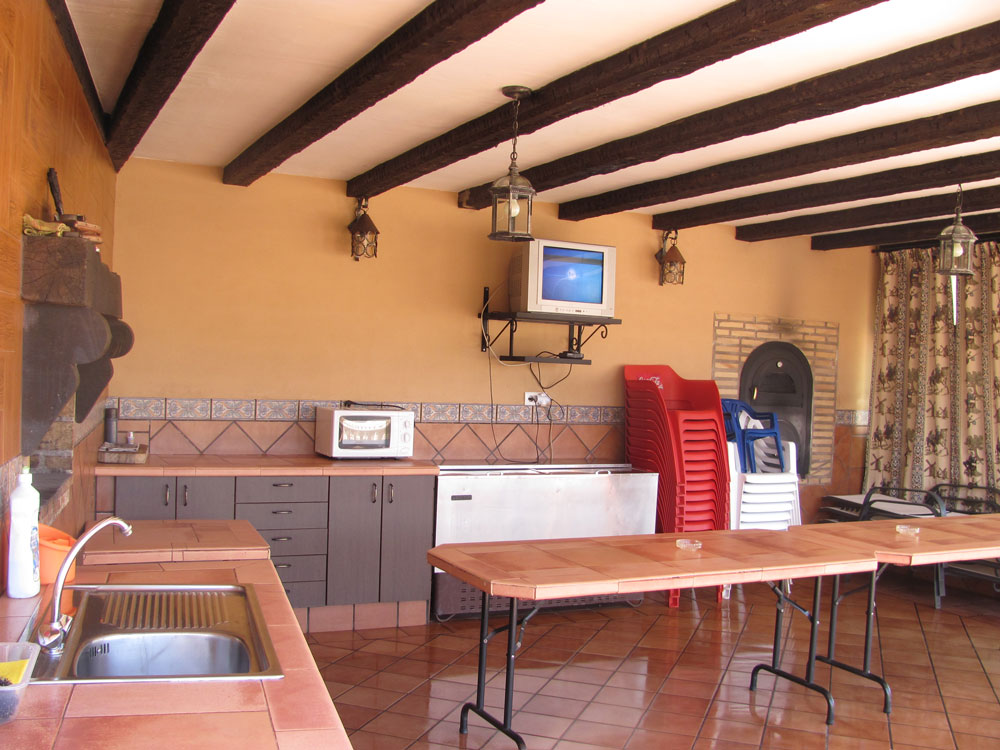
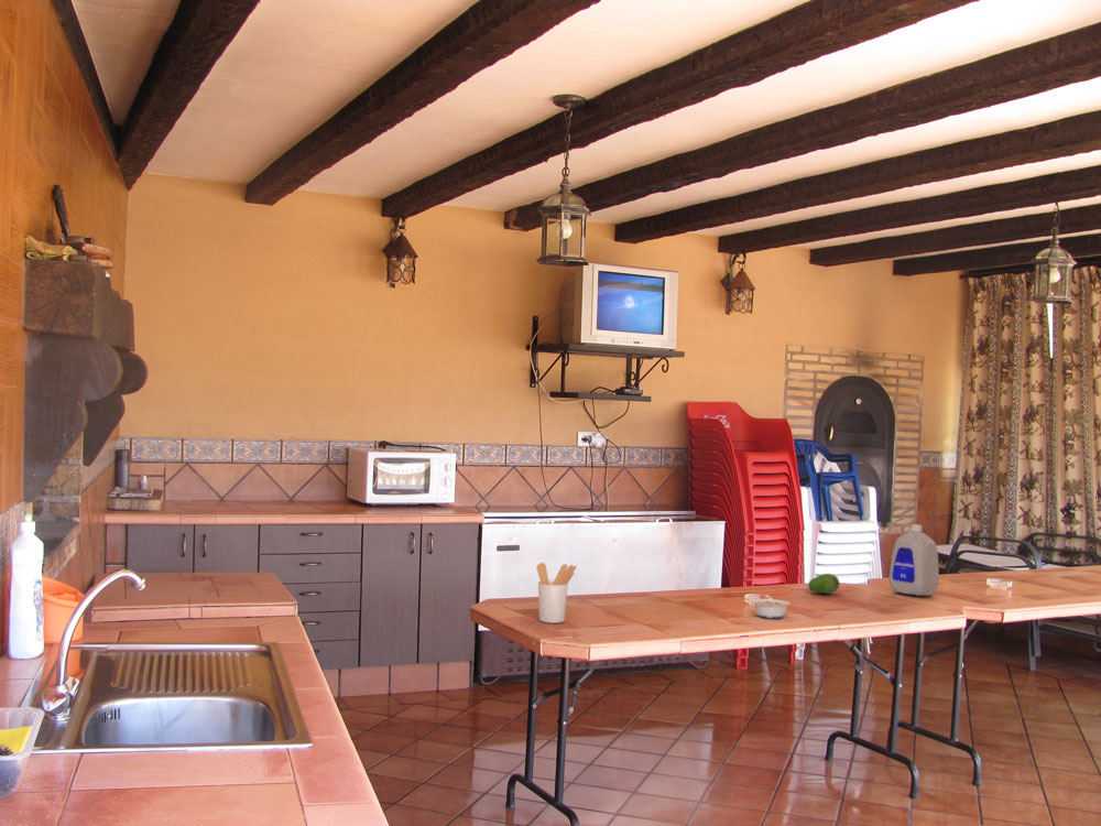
+ legume (768, 607)
+ utensil holder (557, 591)
+ bottle (914, 558)
+ fruit (824, 584)
